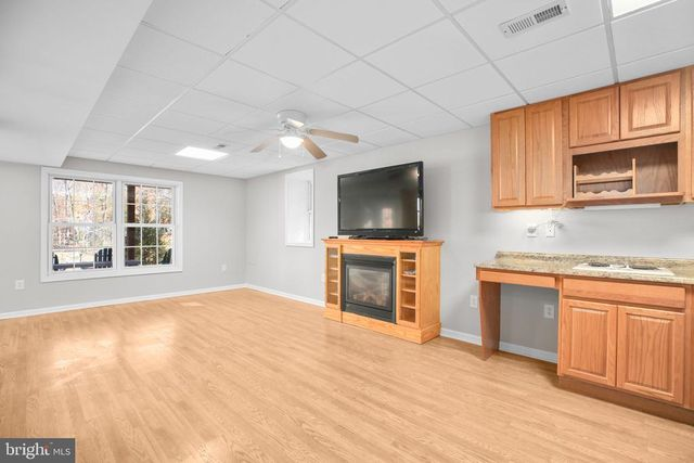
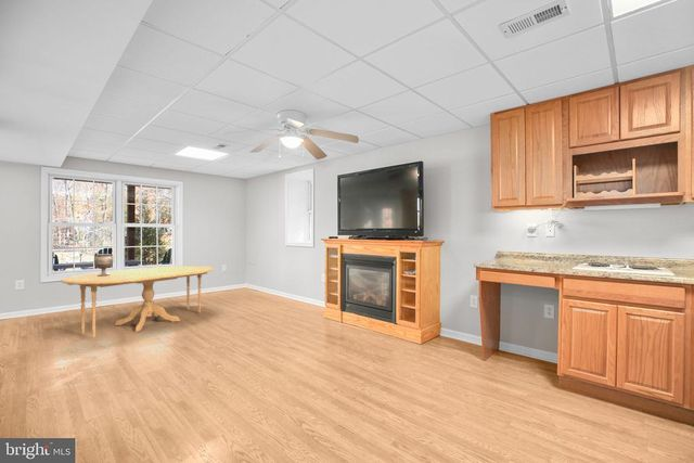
+ dining table (147, 297)
+ goblet (103, 265)
